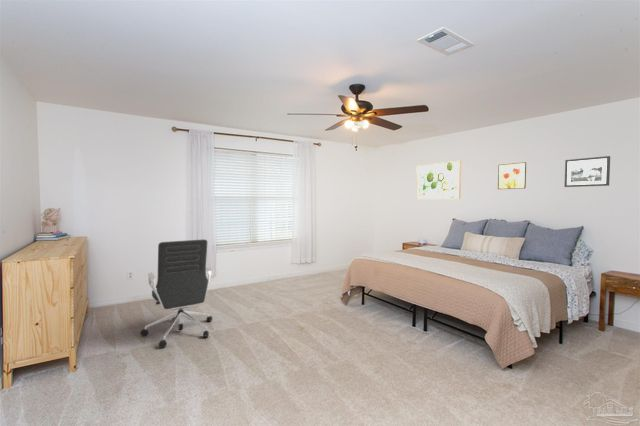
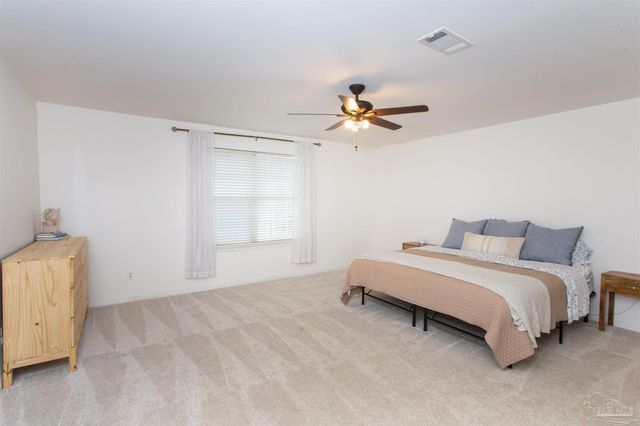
- picture frame (586, 172)
- wall art (436, 181)
- wall art (511, 176)
- office chair (179, 284)
